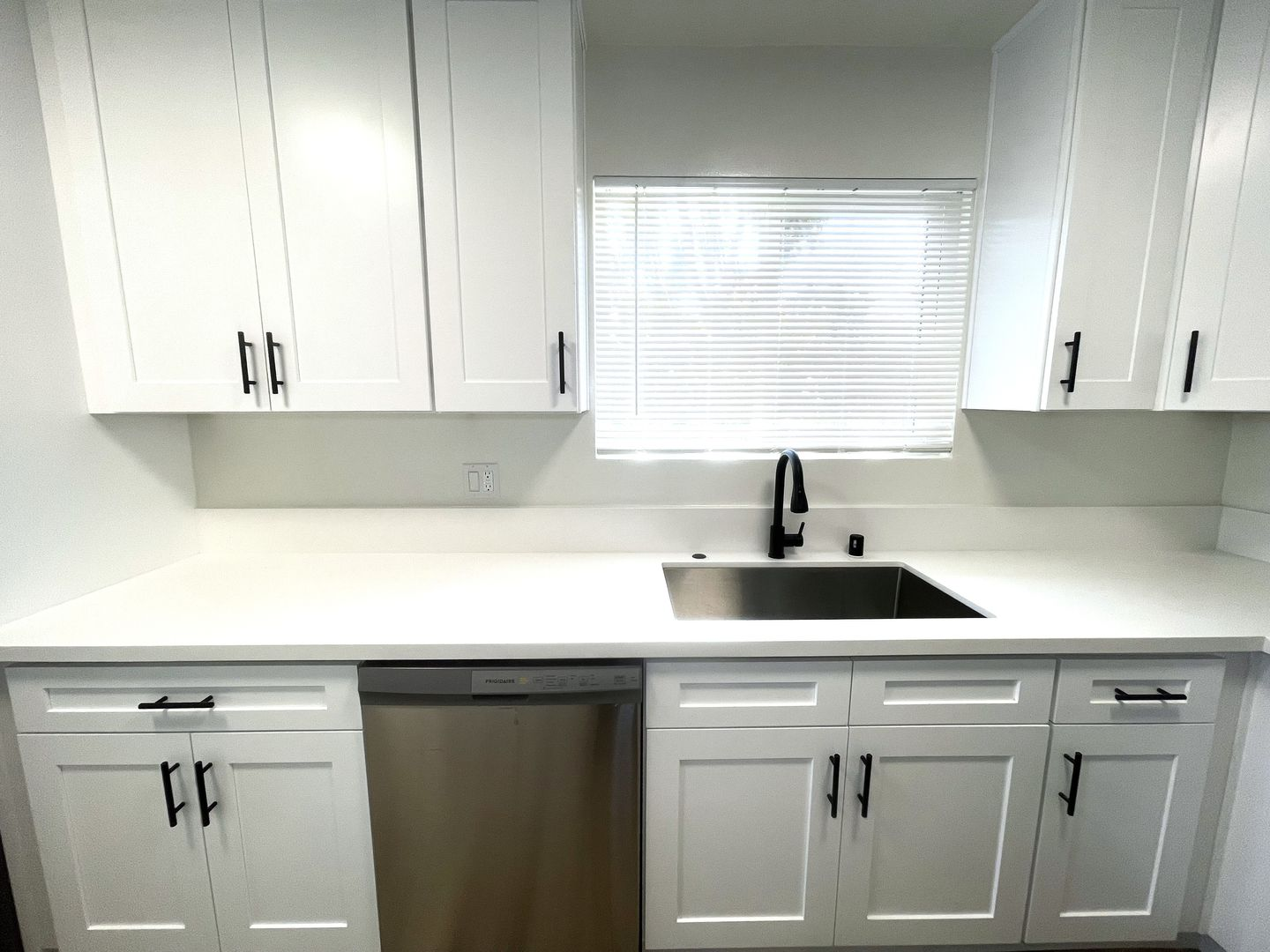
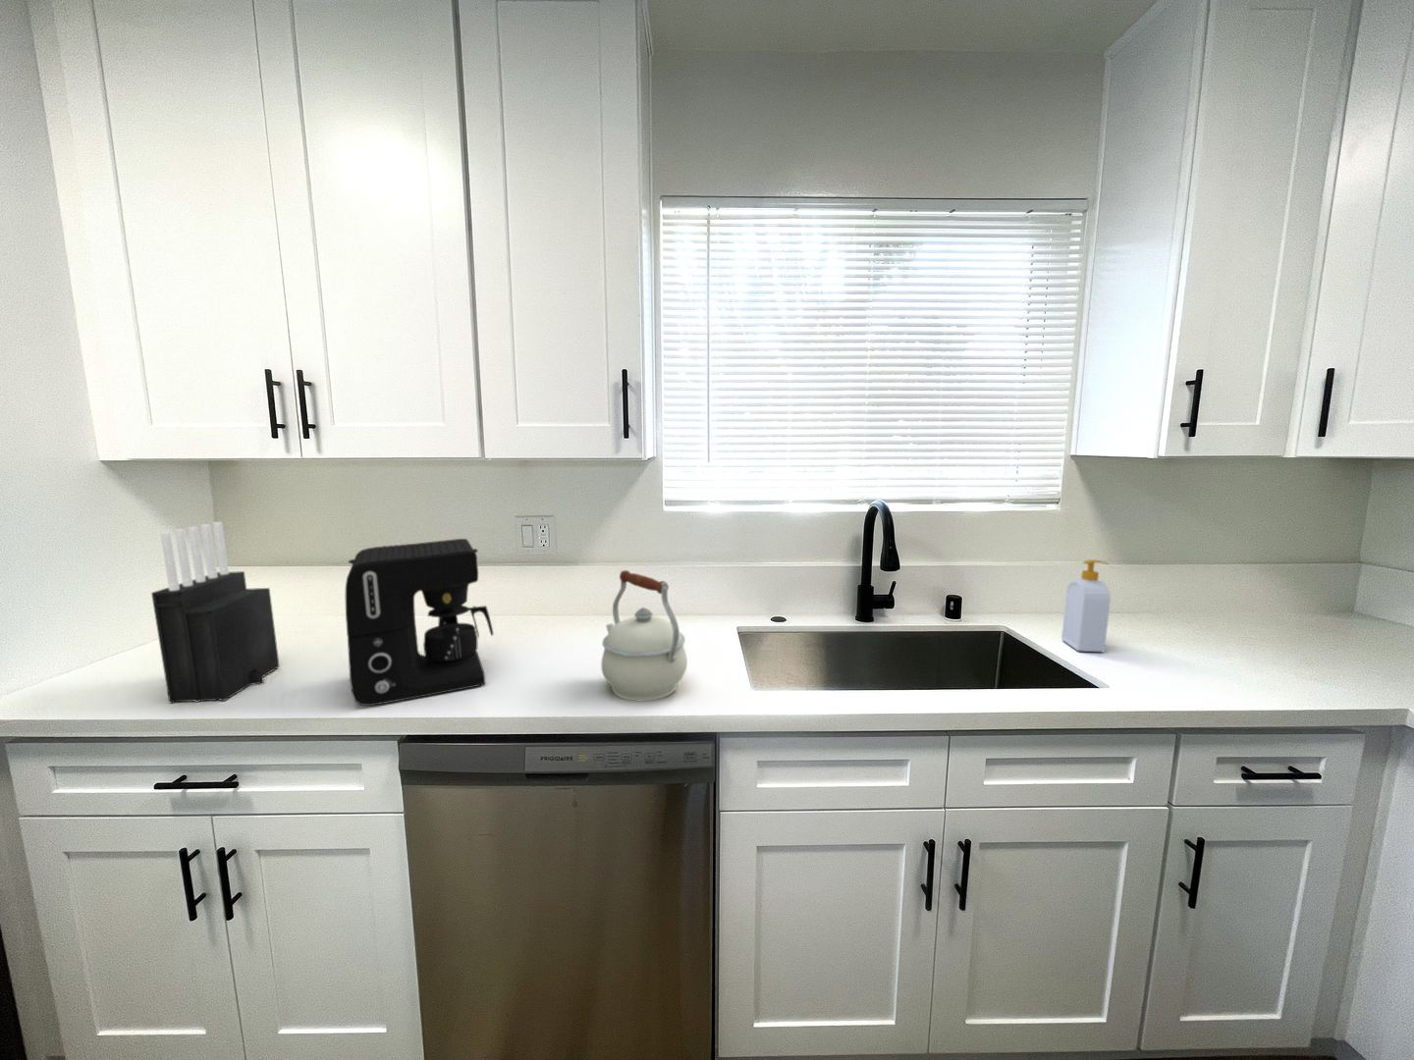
+ kettle (639, 630)
+ soap bottle (1088, 603)
+ coffee maker (429, 616)
+ knife block (223, 607)
